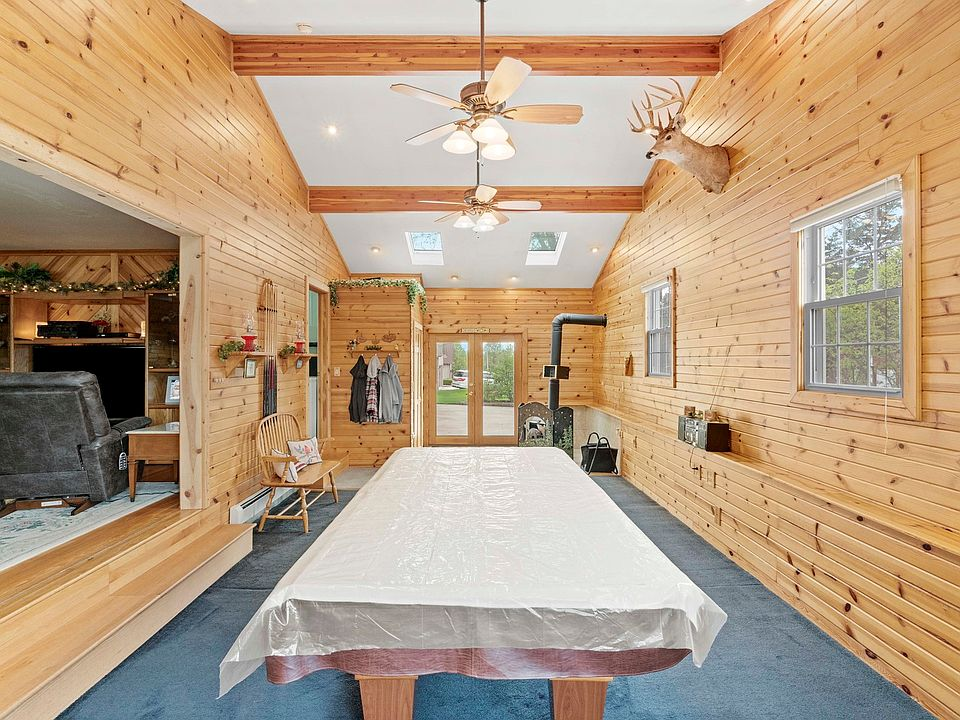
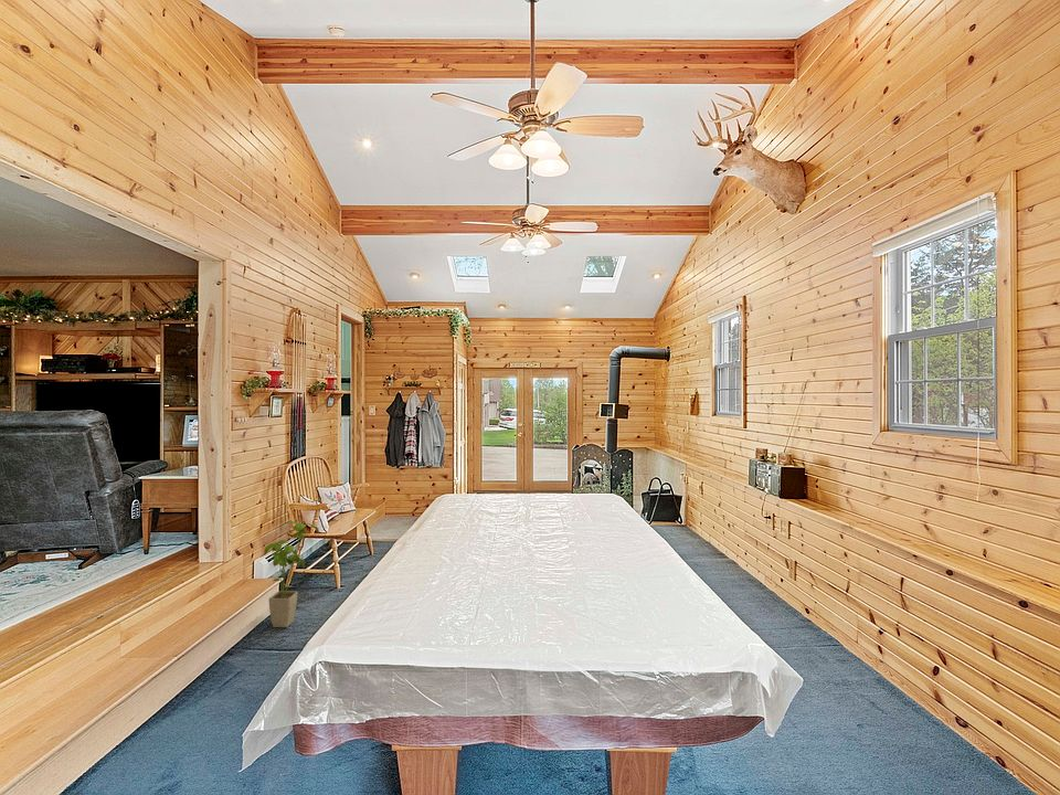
+ house plant (290, 571)
